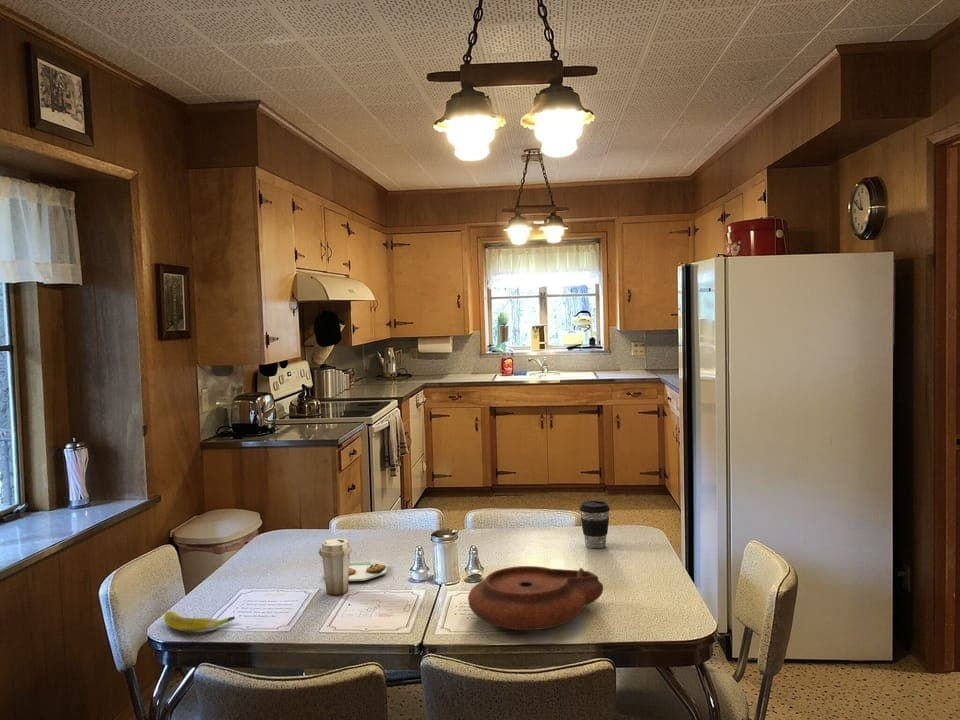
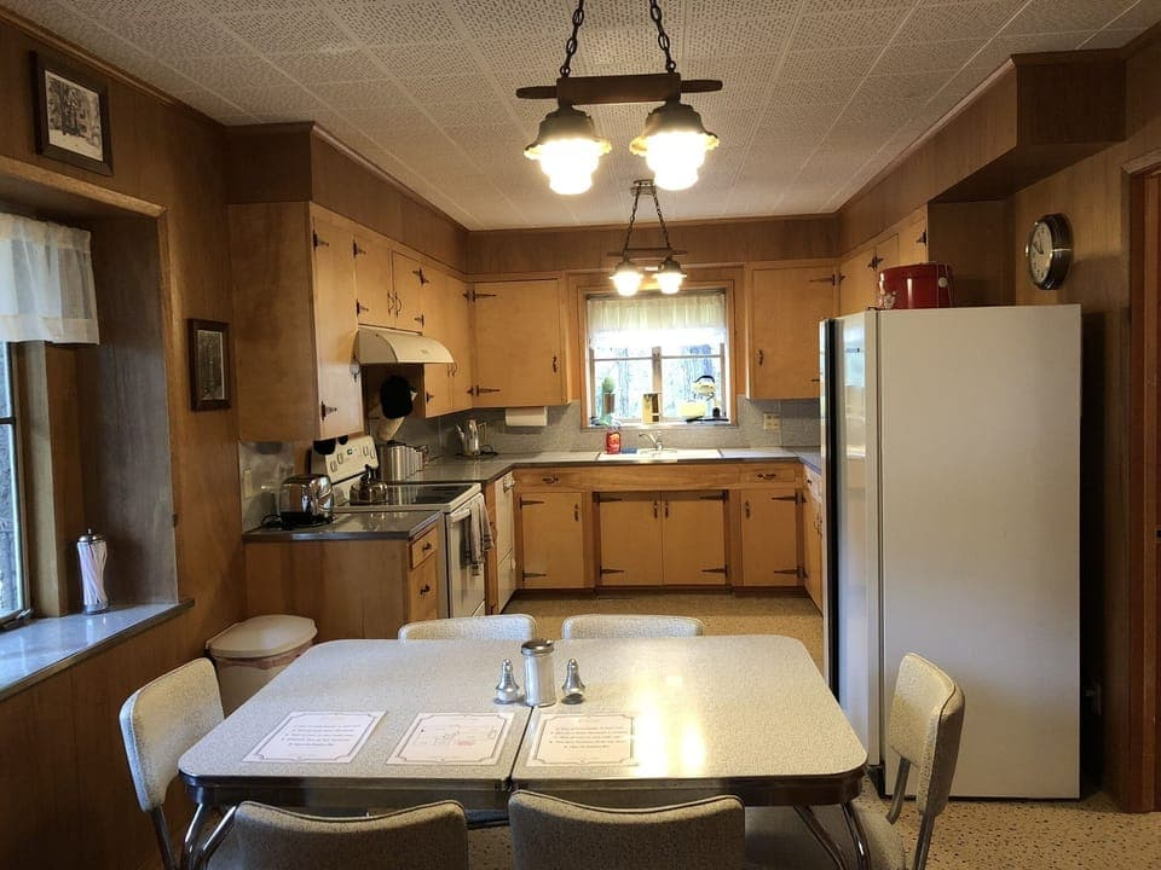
- plate (347, 554)
- coffee cup (594, 524)
- banana (192, 620)
- plate (534, 597)
